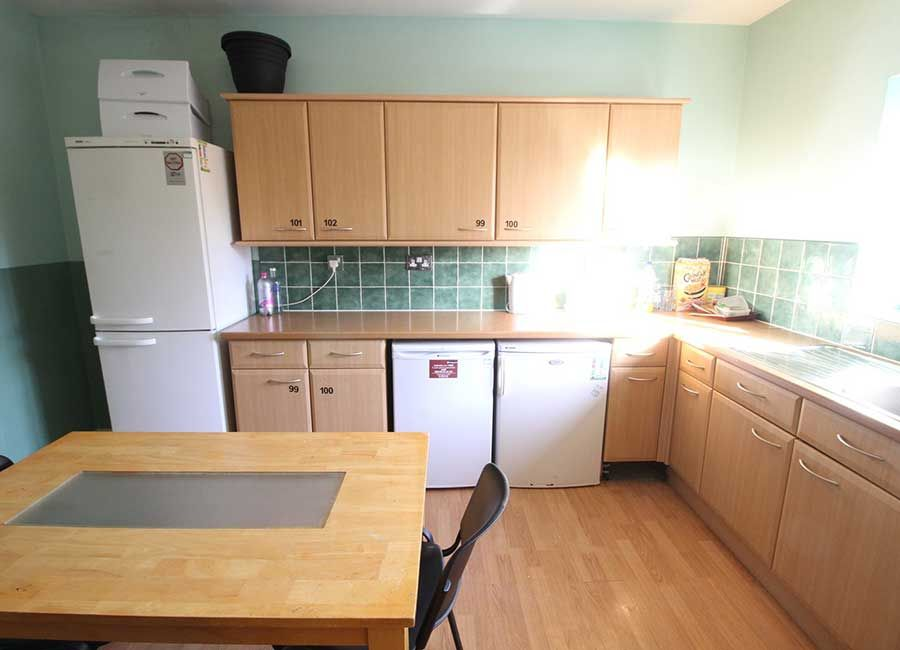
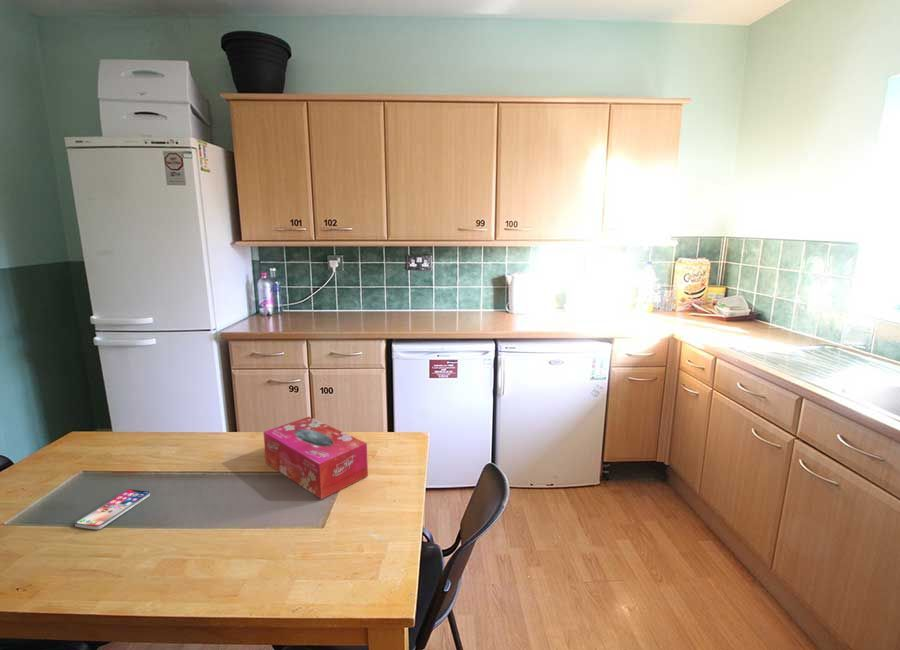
+ tissue box (314, 453)
+ smartphone (114, 508)
